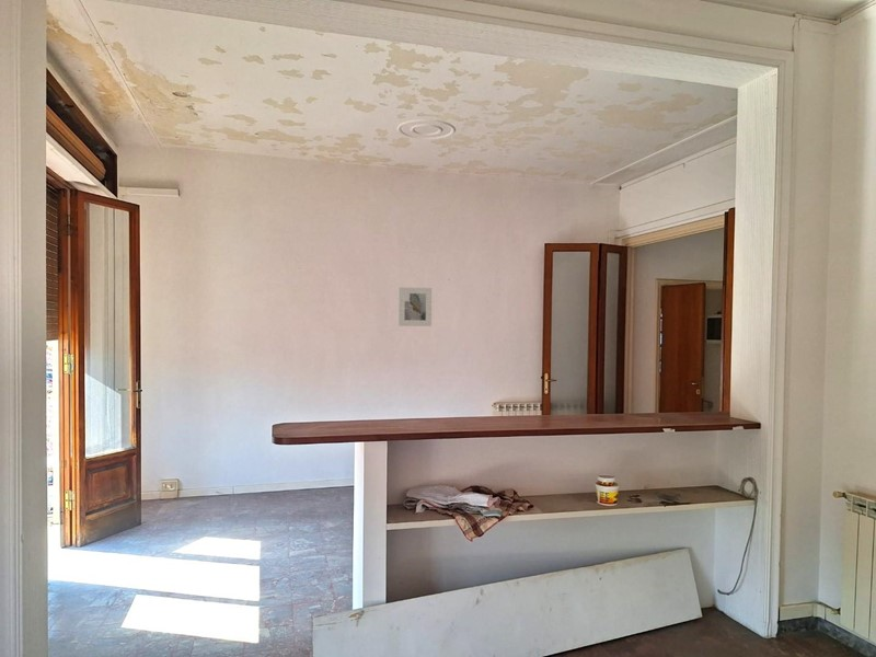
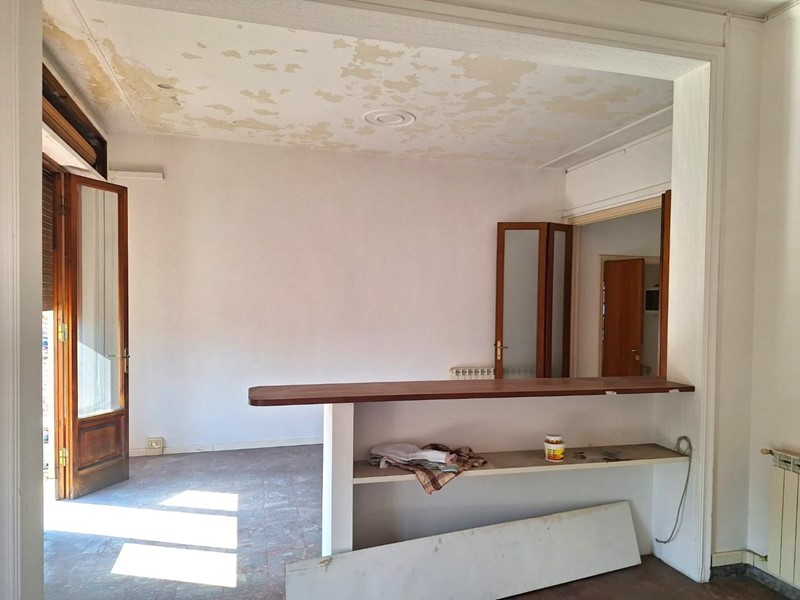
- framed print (415, 307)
